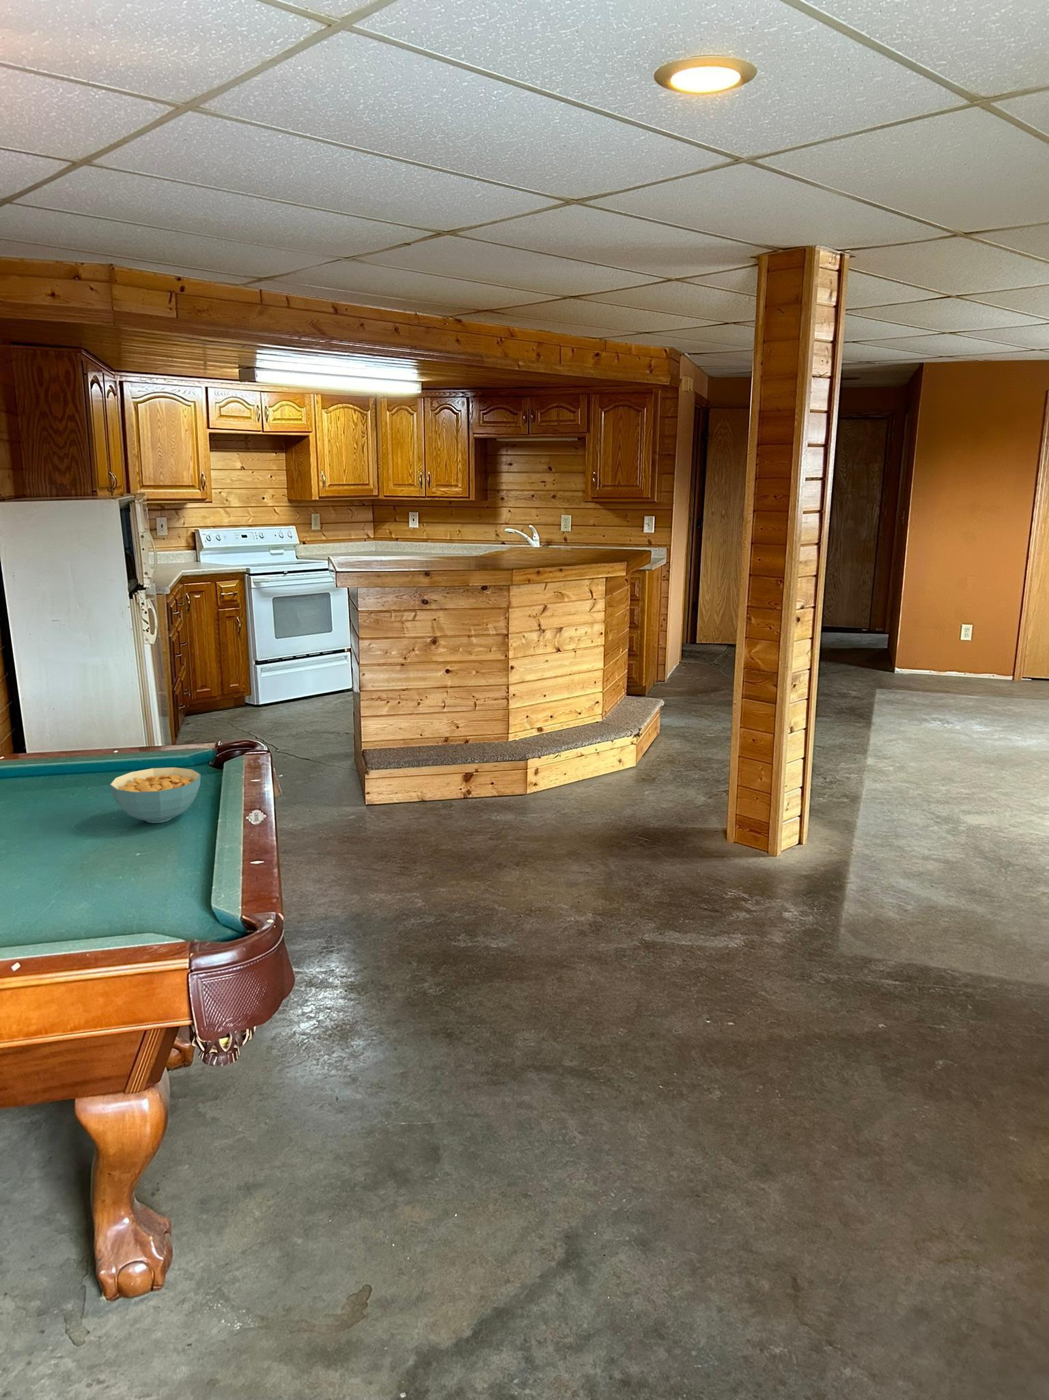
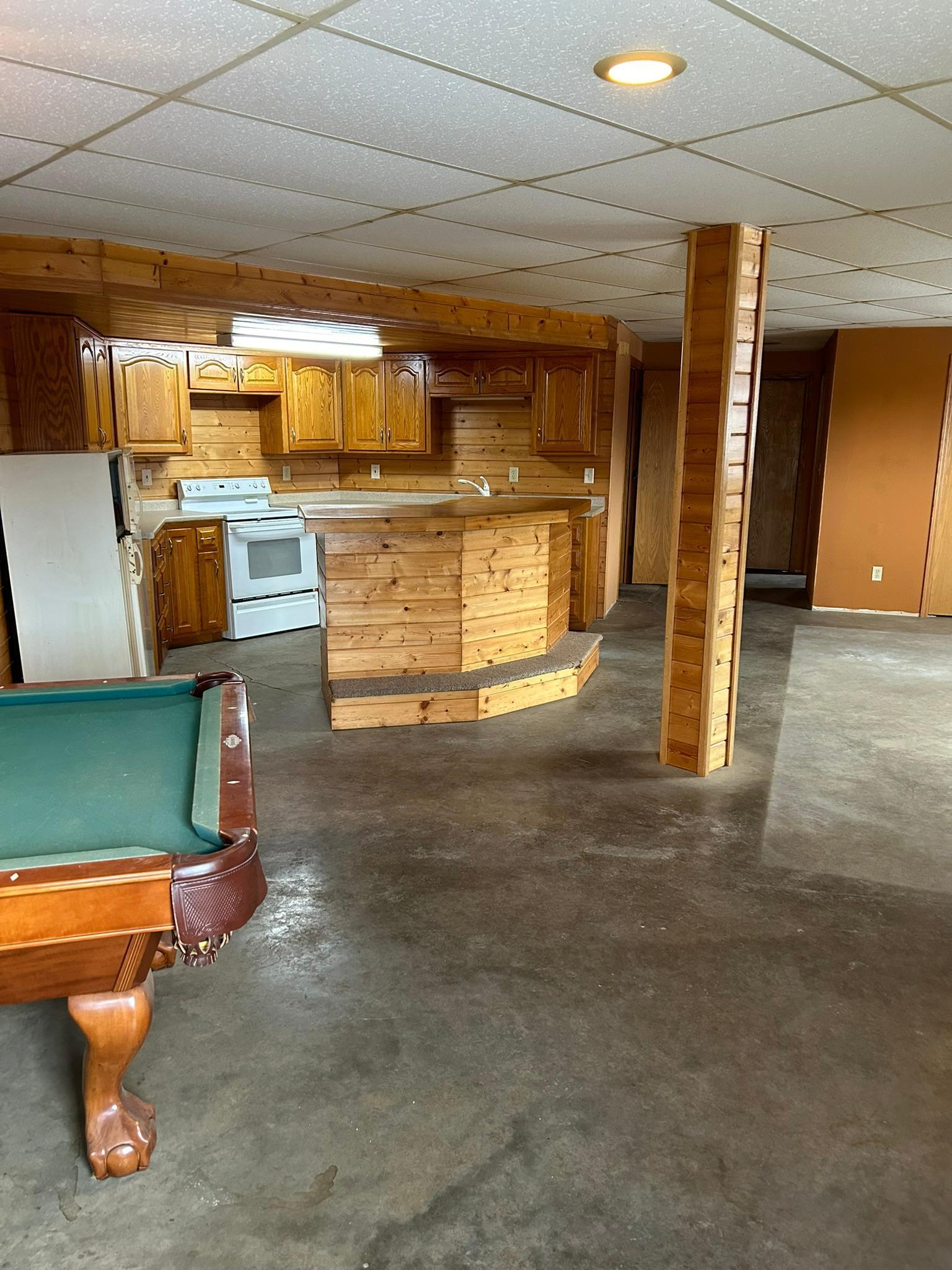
- cereal bowl (158, 799)
